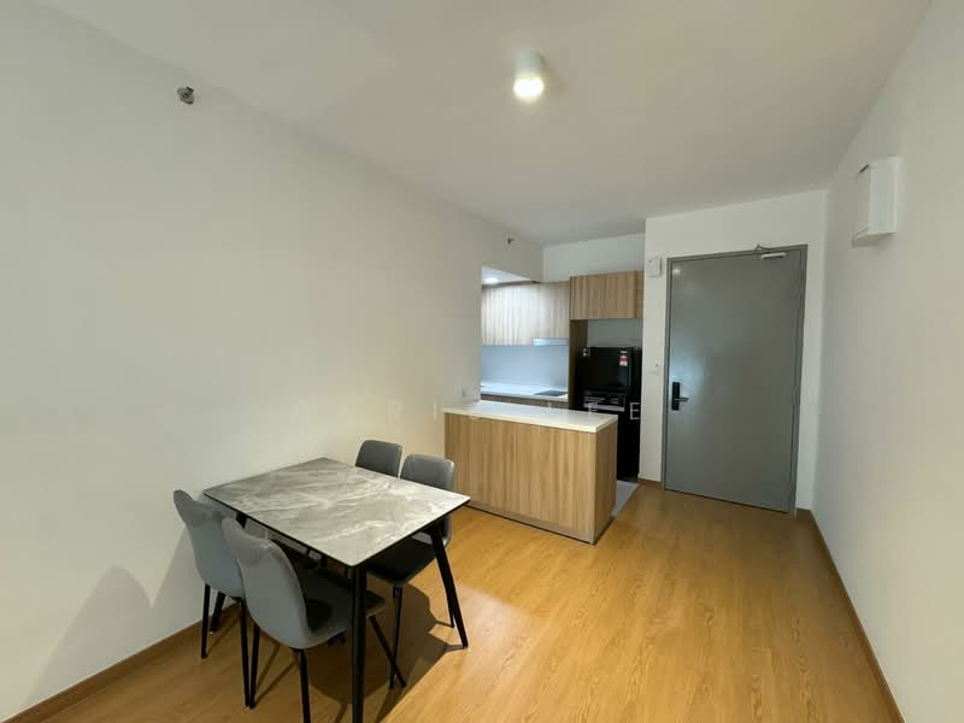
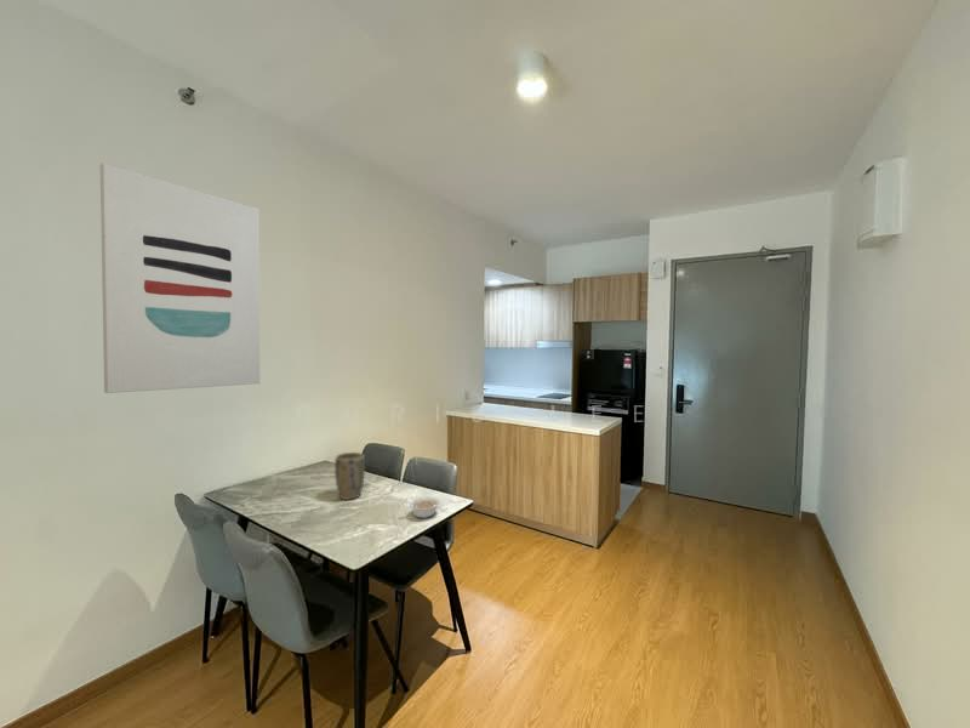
+ legume (423, 507)
+ wall art (190, 289)
+ plant pot (349, 476)
